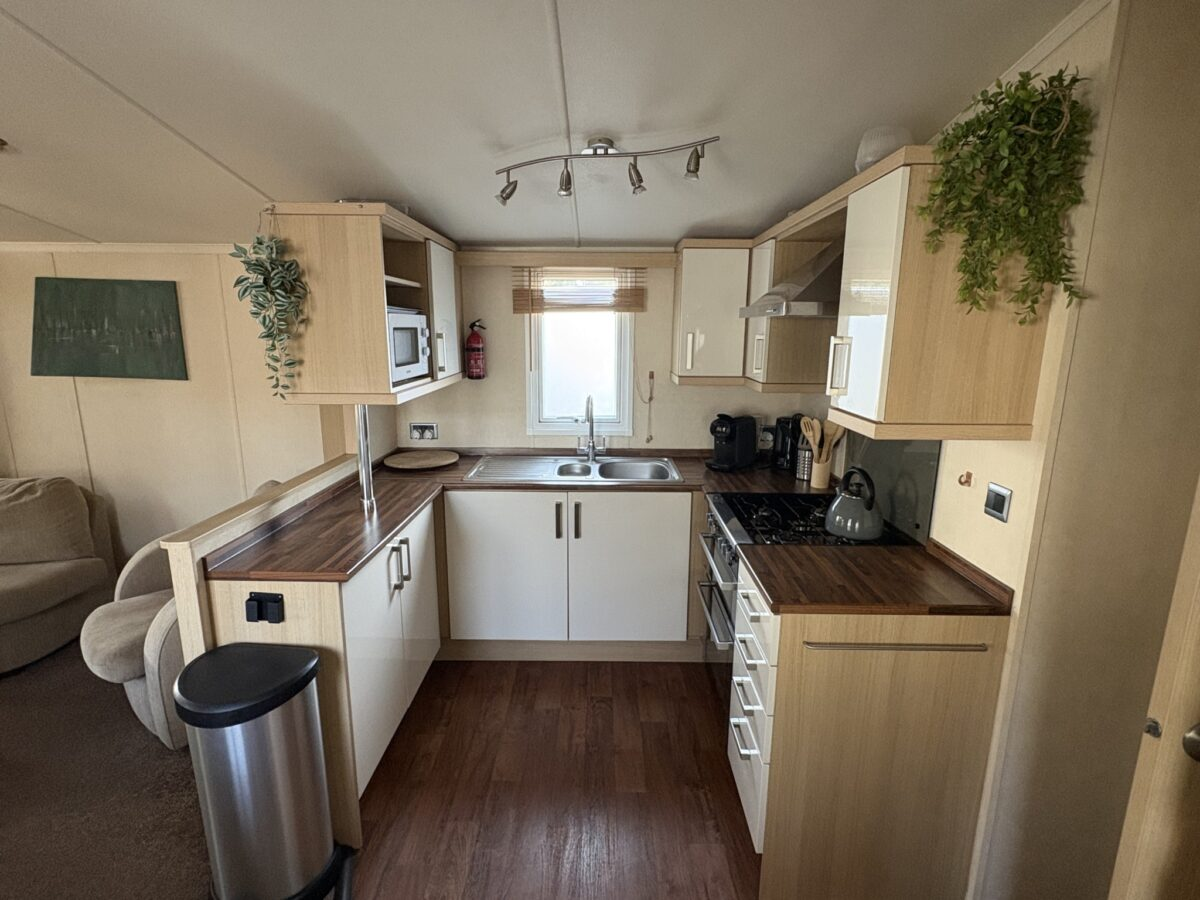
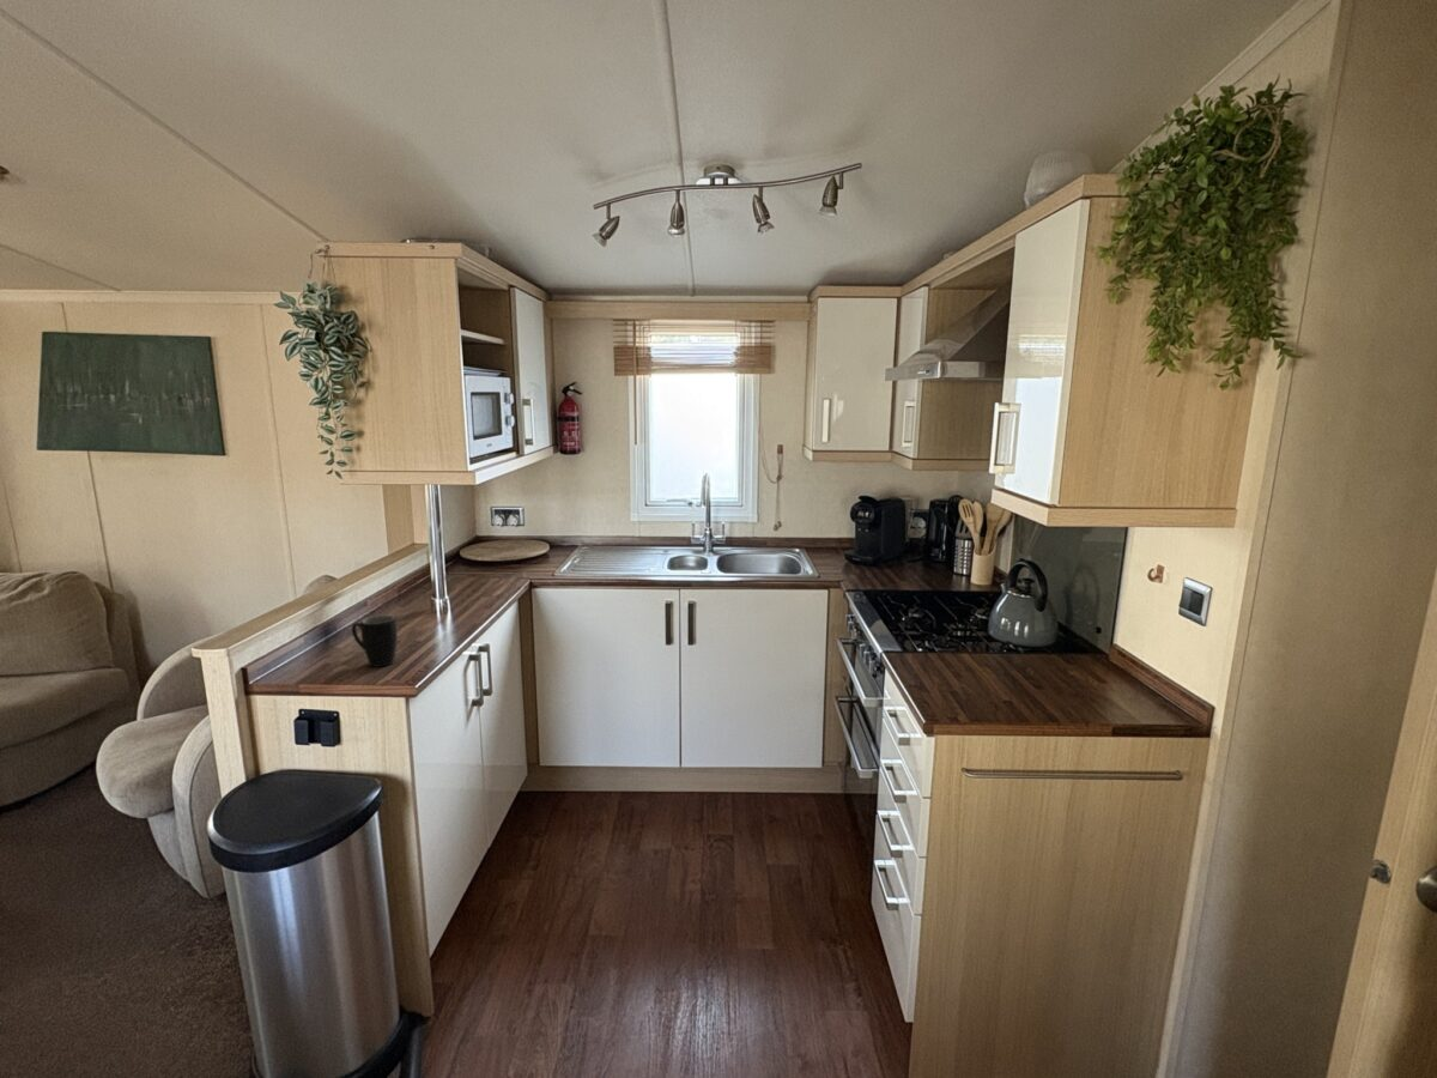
+ mug (372, 640)
